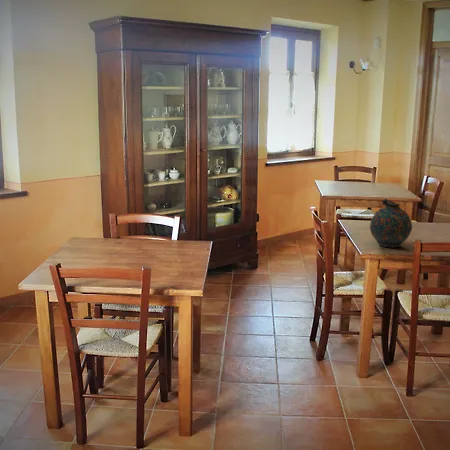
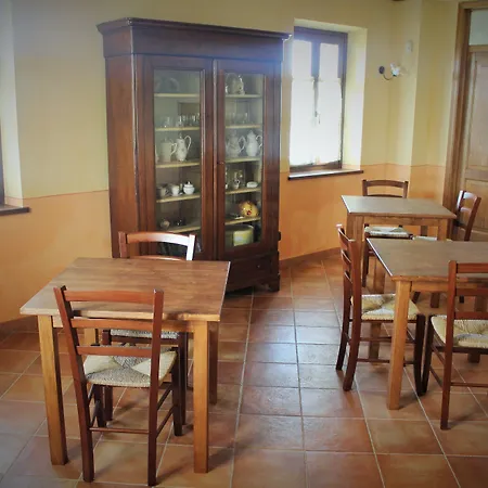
- snuff bottle (391, 222)
